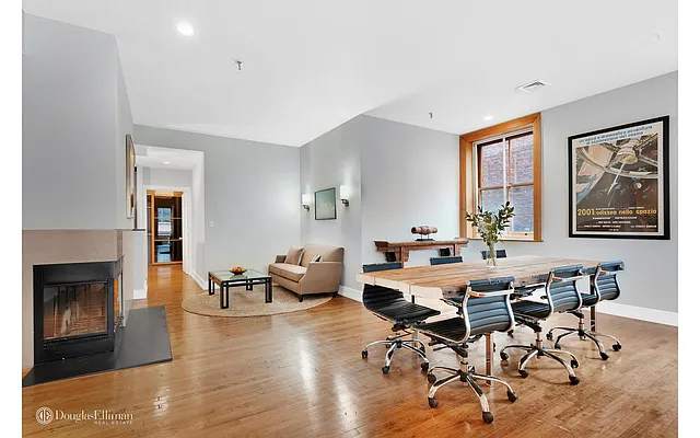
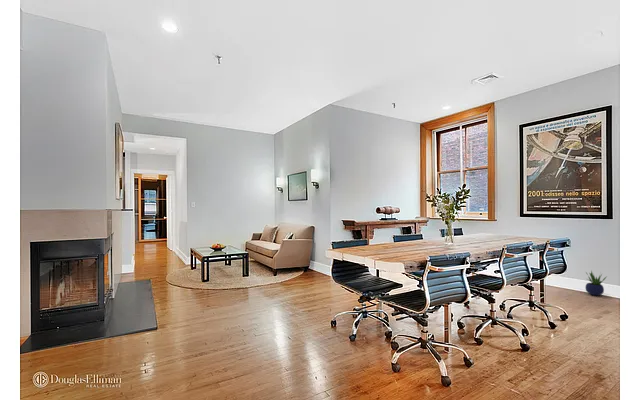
+ potted plant (596, 282)
